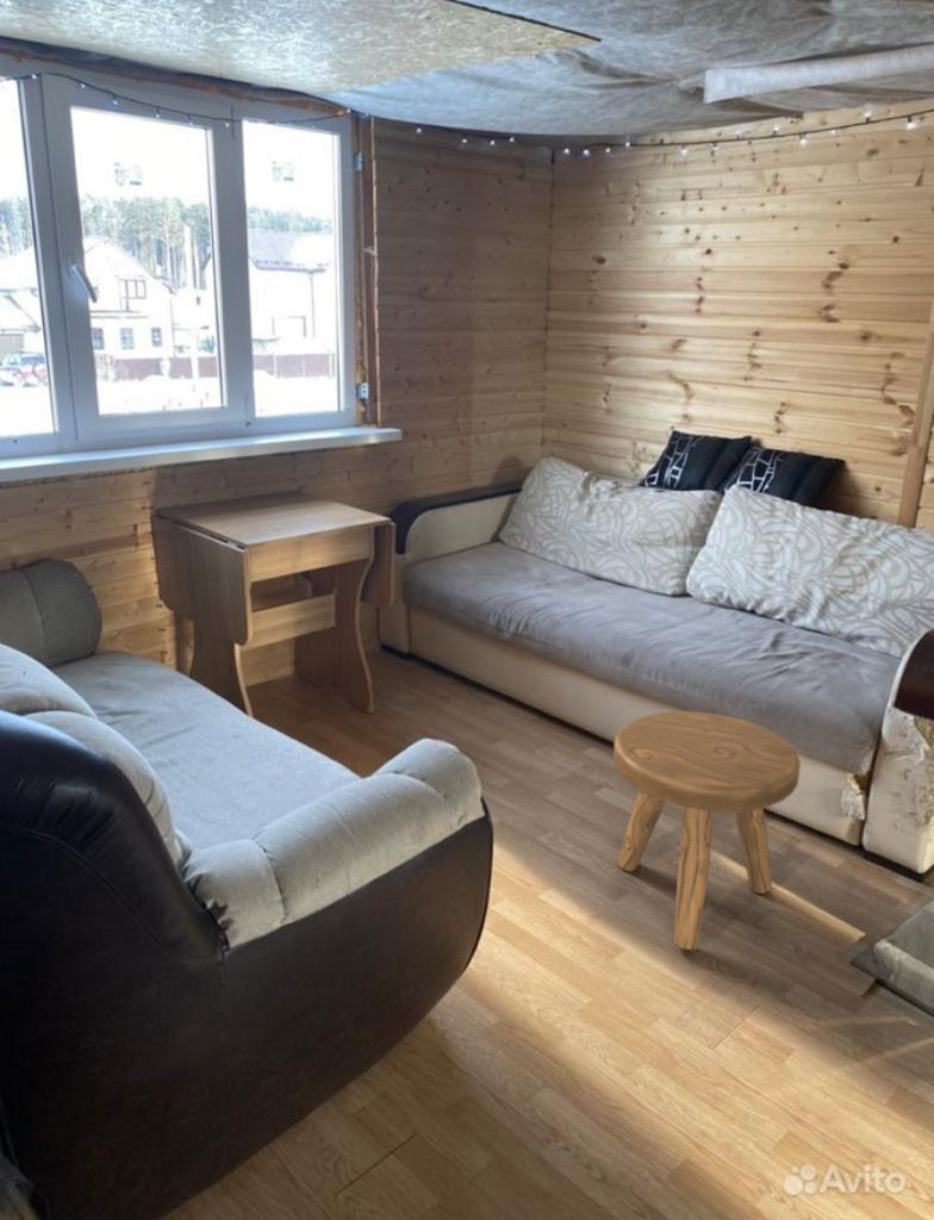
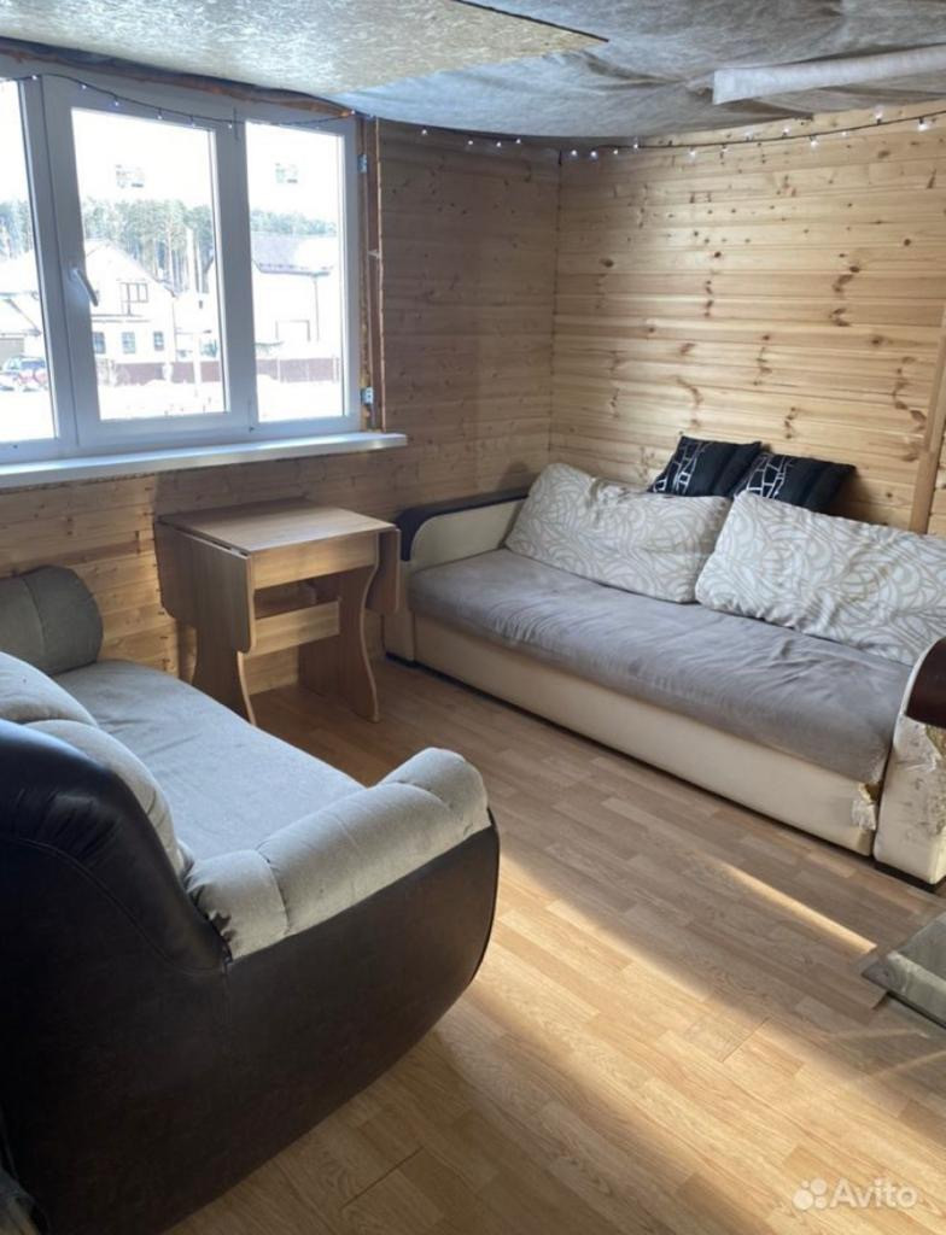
- stool (697, 824)
